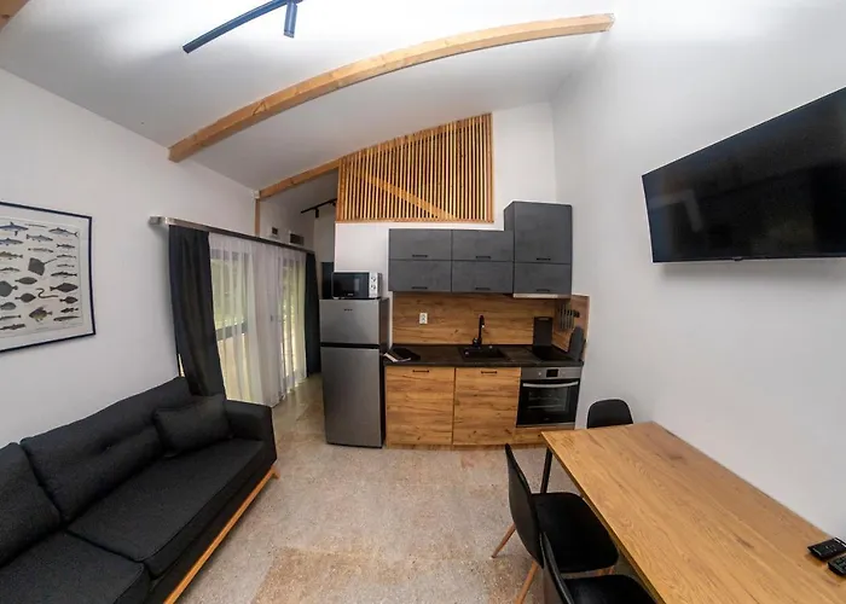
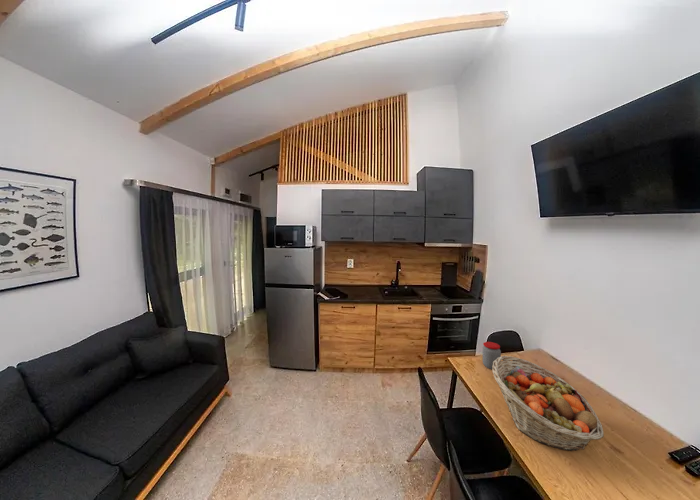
+ jar (491, 355)
+ fruit basket (540, 397)
